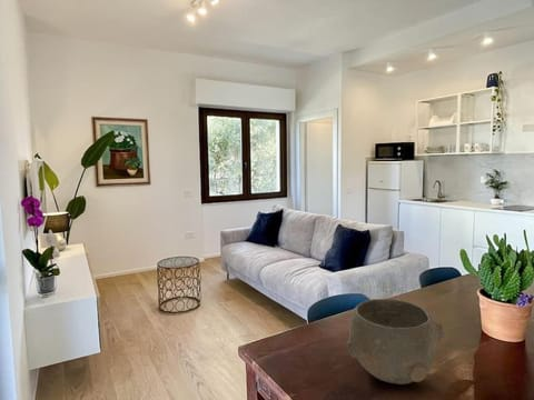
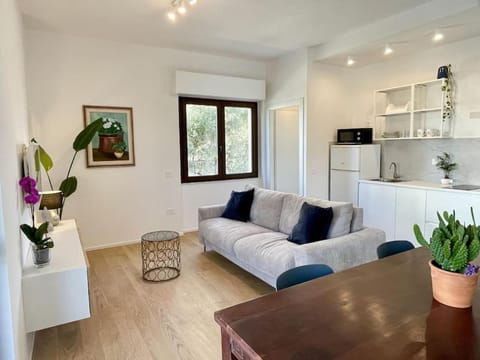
- bowl (392, 342)
